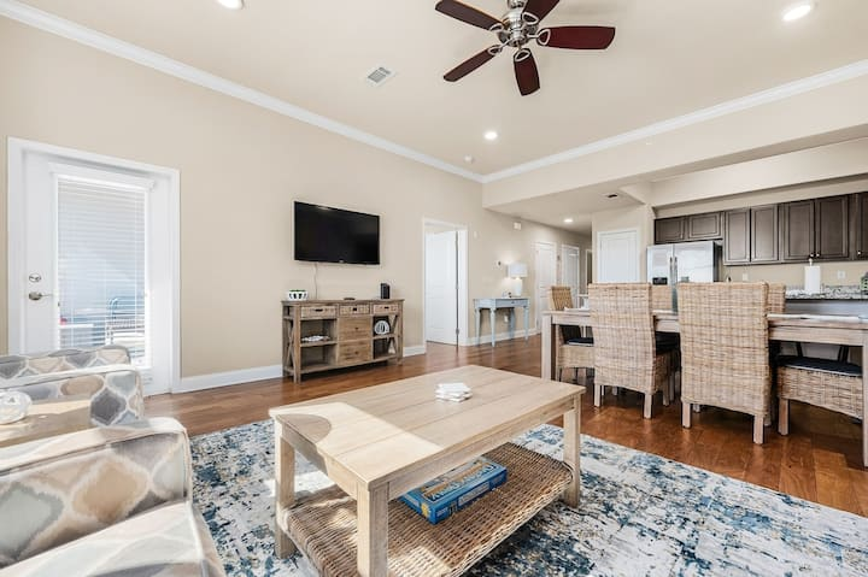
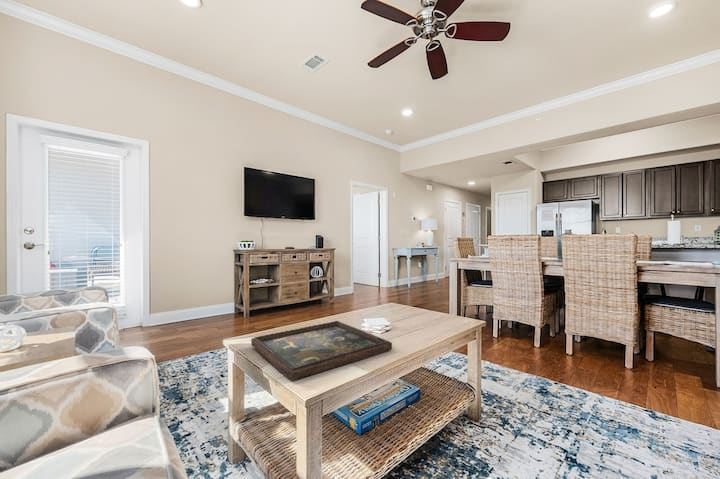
+ decorative tray (320, 343)
